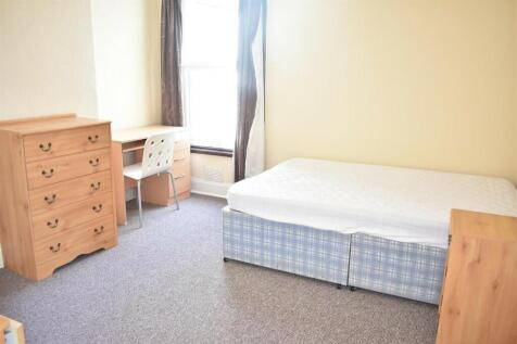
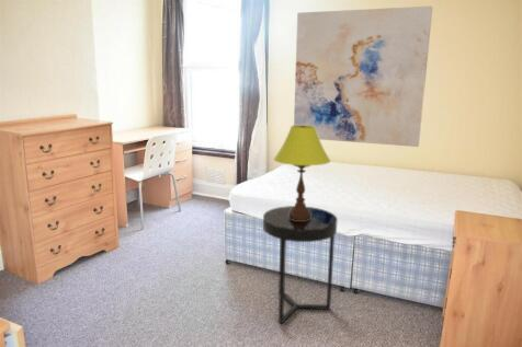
+ table lamp (300, 172)
+ wall art (356, 78)
+ side table (284, 263)
